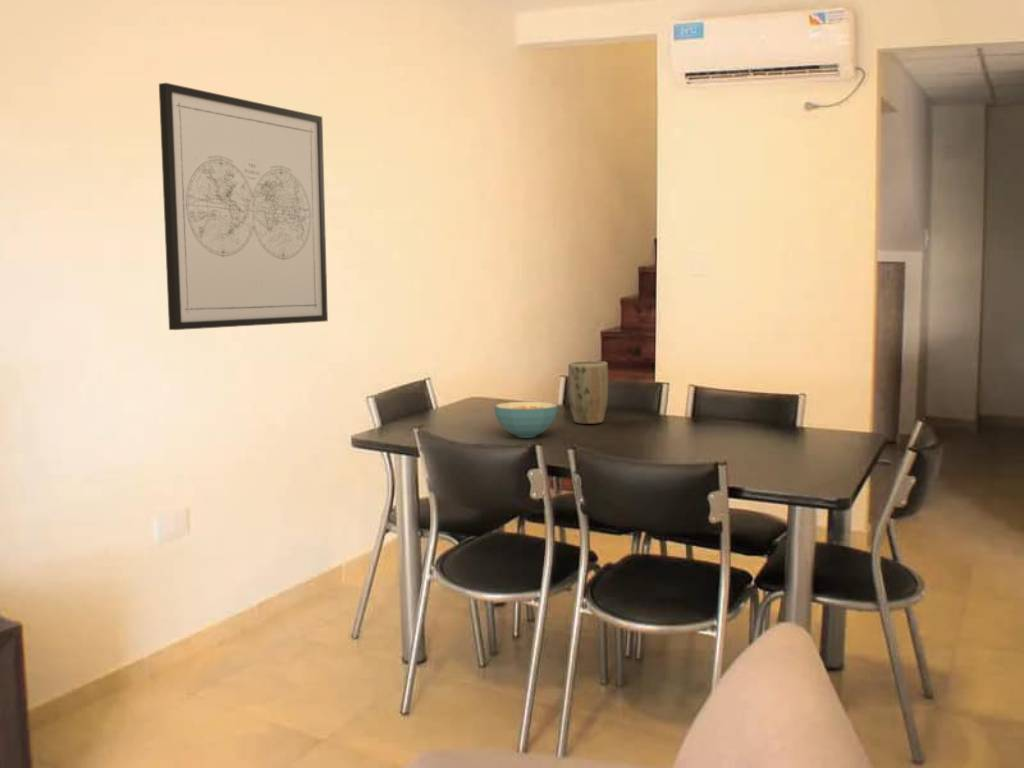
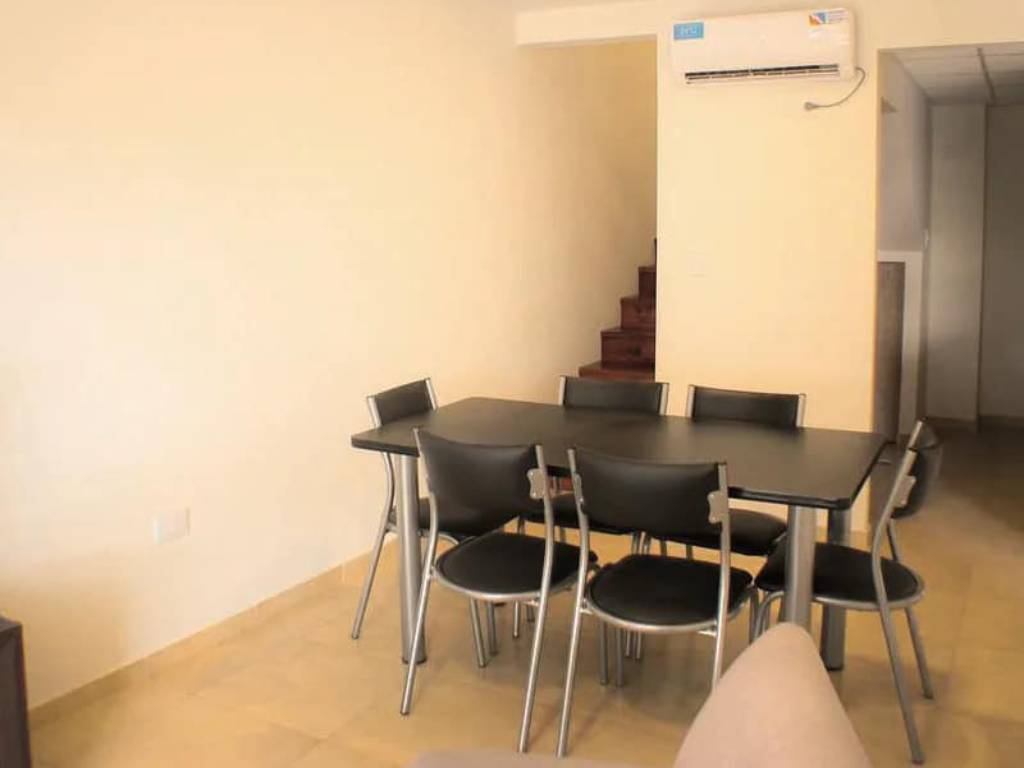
- plant pot (588, 392)
- cereal bowl (526, 420)
- wall art (251, 214)
